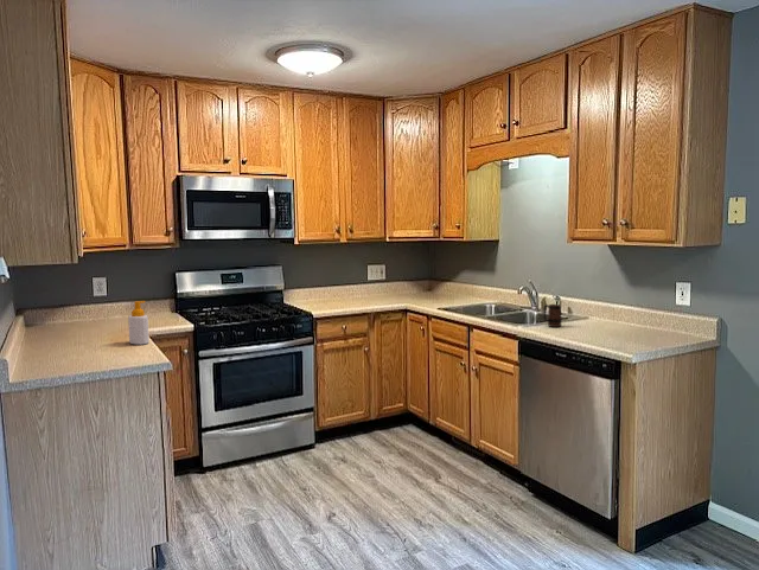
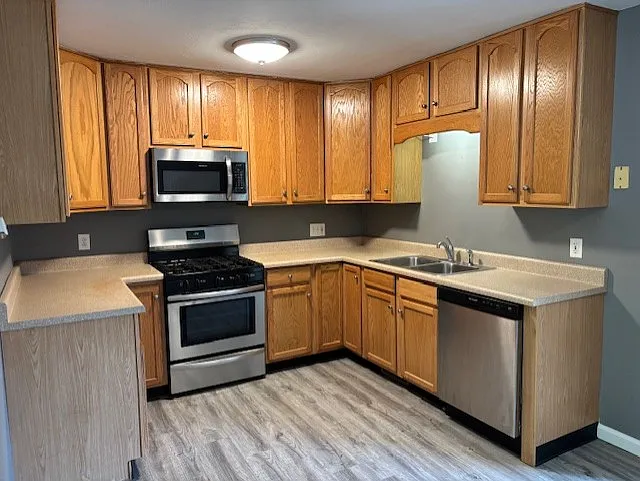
- mug (551, 315)
- soap bottle (138, 321)
